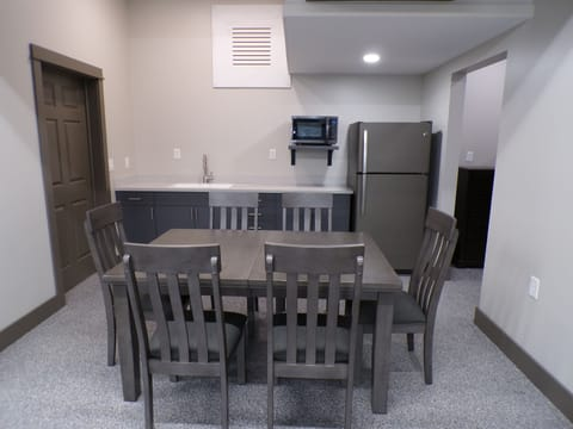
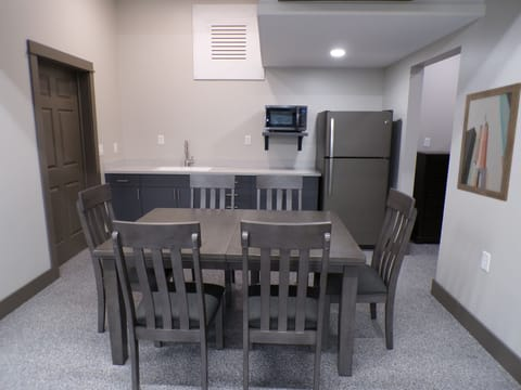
+ wall art (484, 143)
